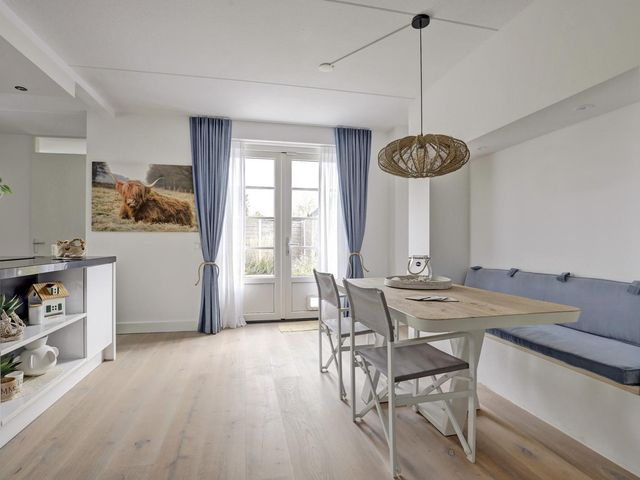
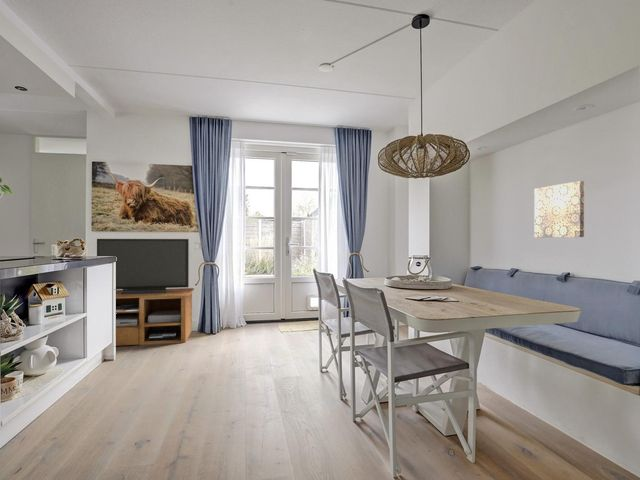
+ wall art (557, 211)
+ tv stand (145, 289)
